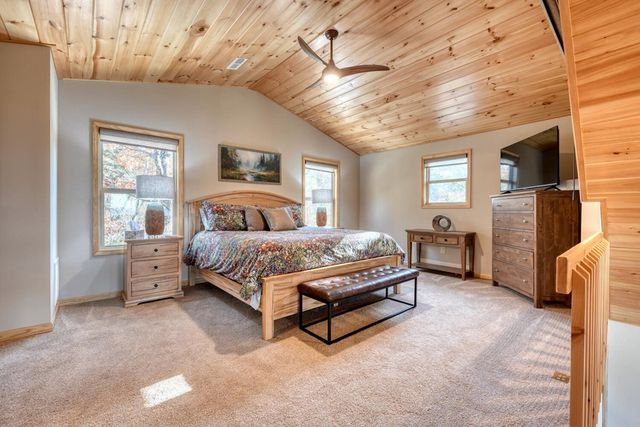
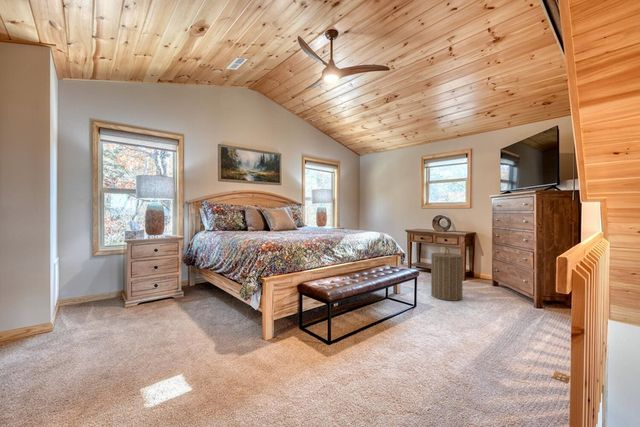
+ laundry hamper (446, 272)
